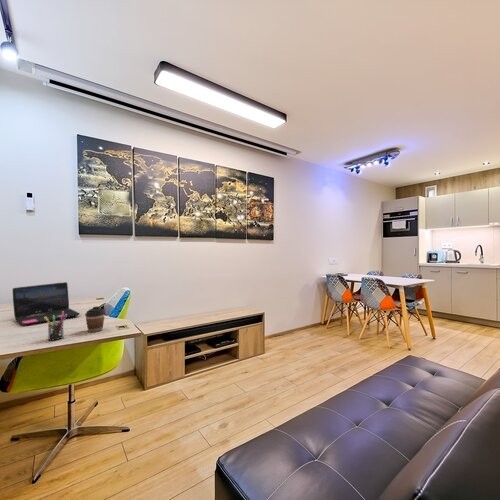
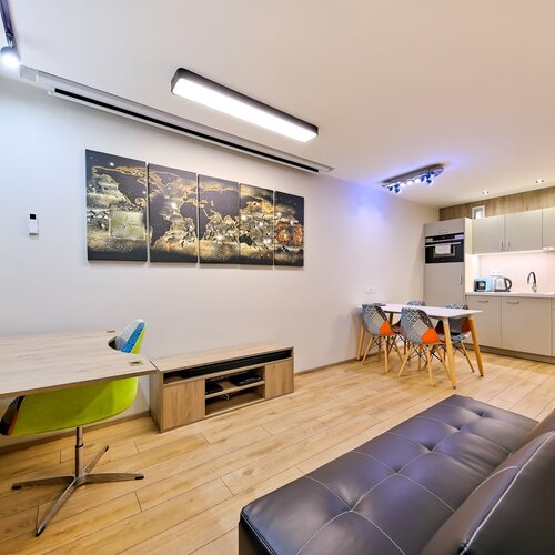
- coffee cup (95, 318)
- laptop (47, 302)
- pen holder (56, 325)
